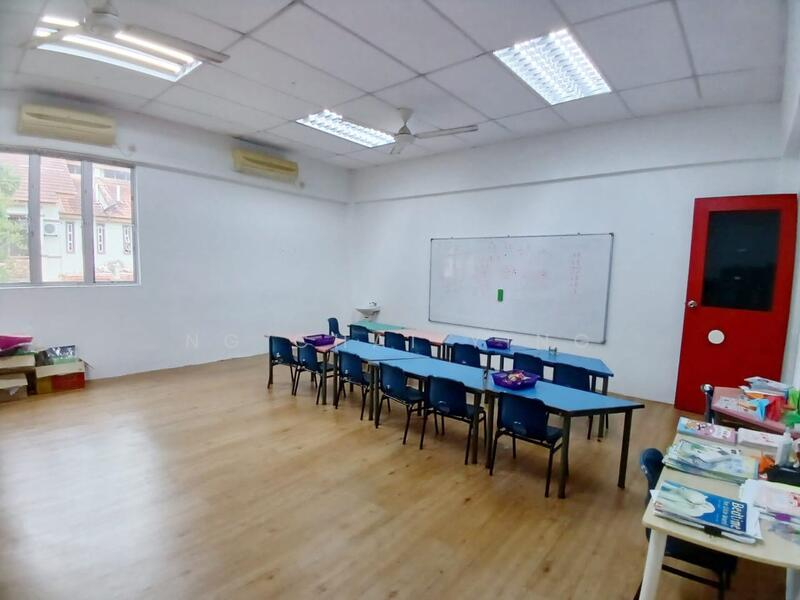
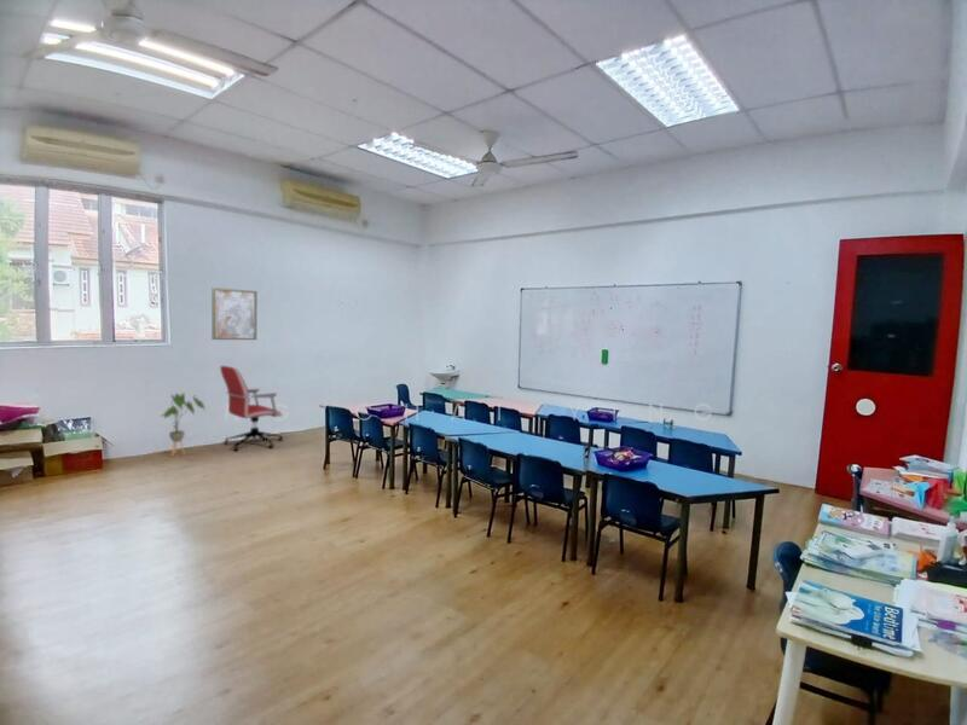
+ house plant (179, 423)
+ office chair (255, 405)
+ wall art (234, 314)
